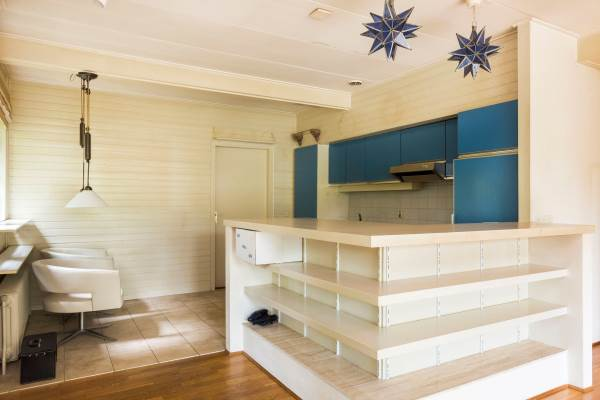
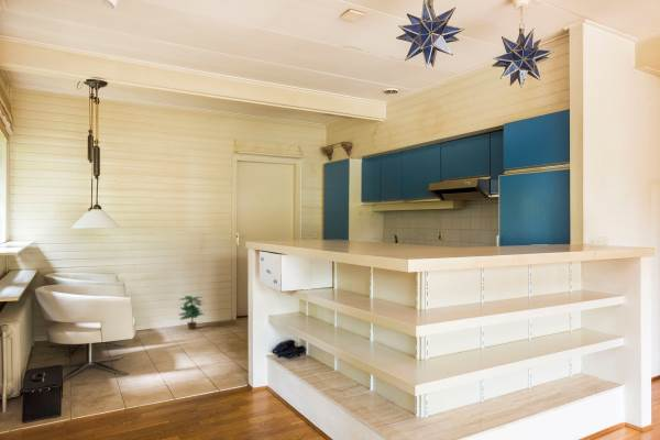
+ potted plant (191, 312)
